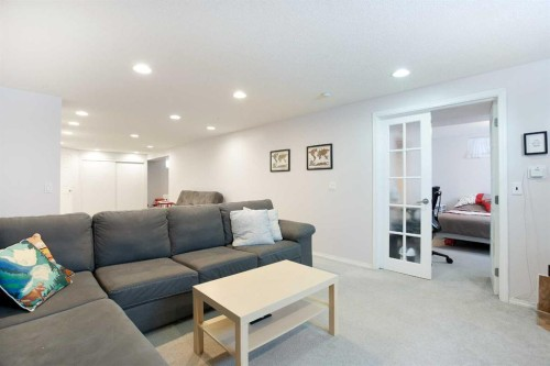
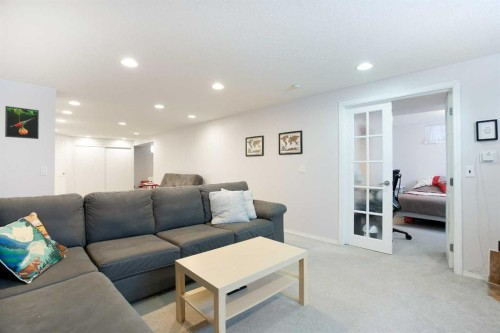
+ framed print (22, 123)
